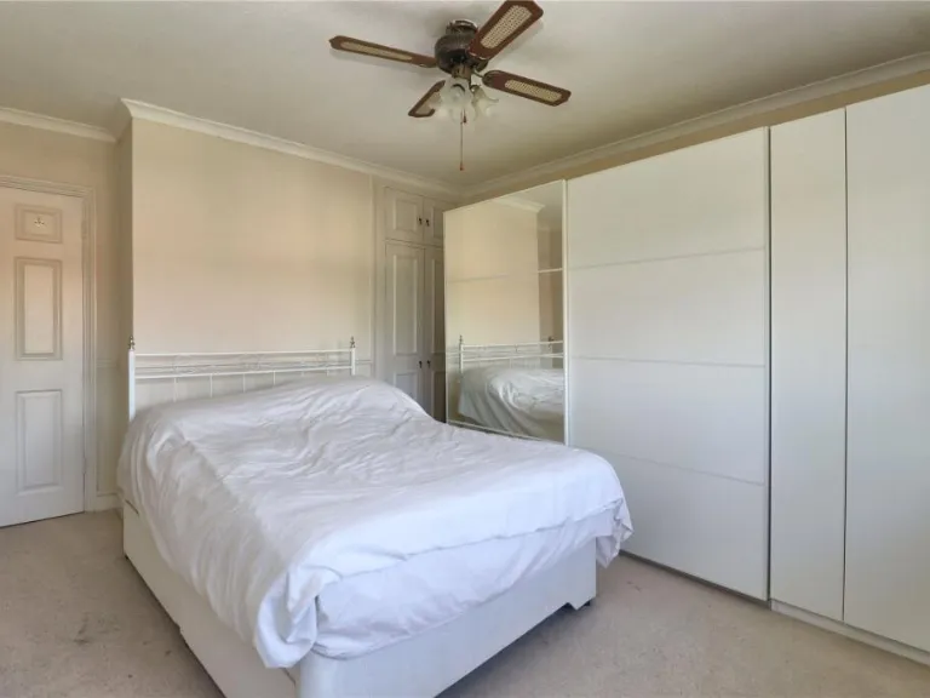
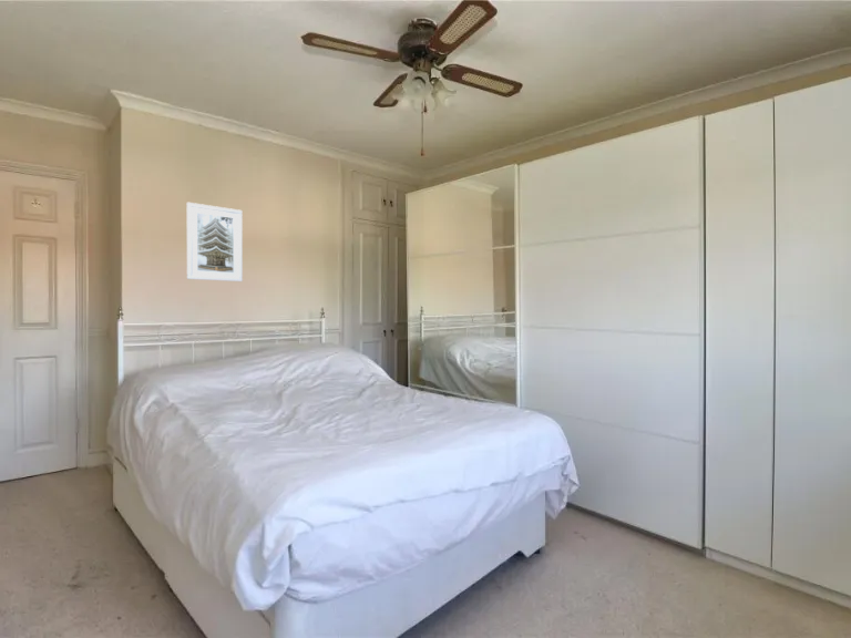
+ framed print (215, 243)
